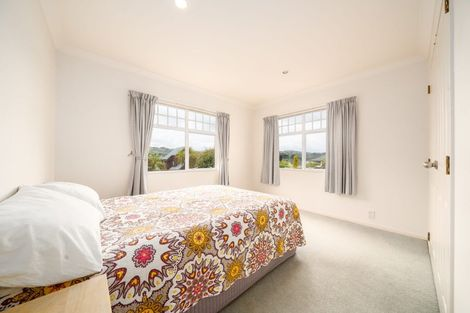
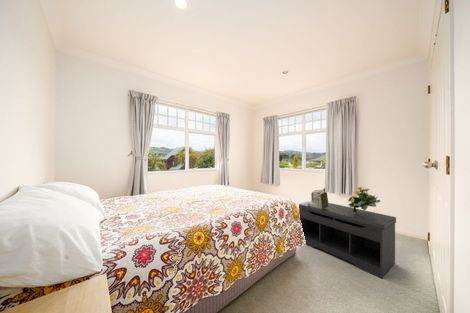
+ decorative box (317, 197)
+ bench (341, 230)
+ flowering plant (365, 200)
